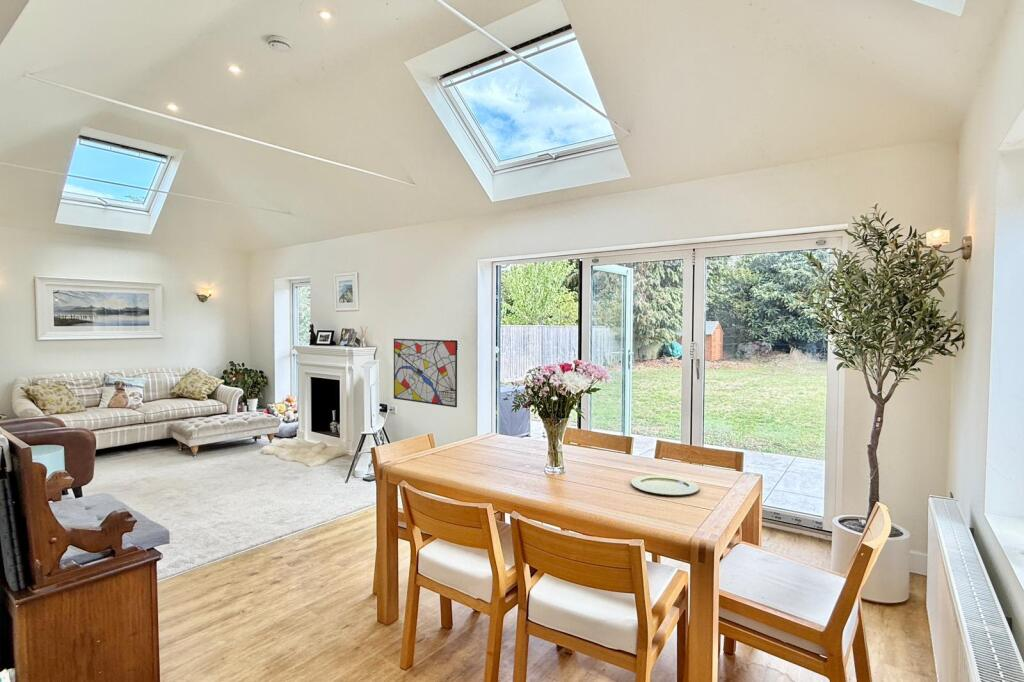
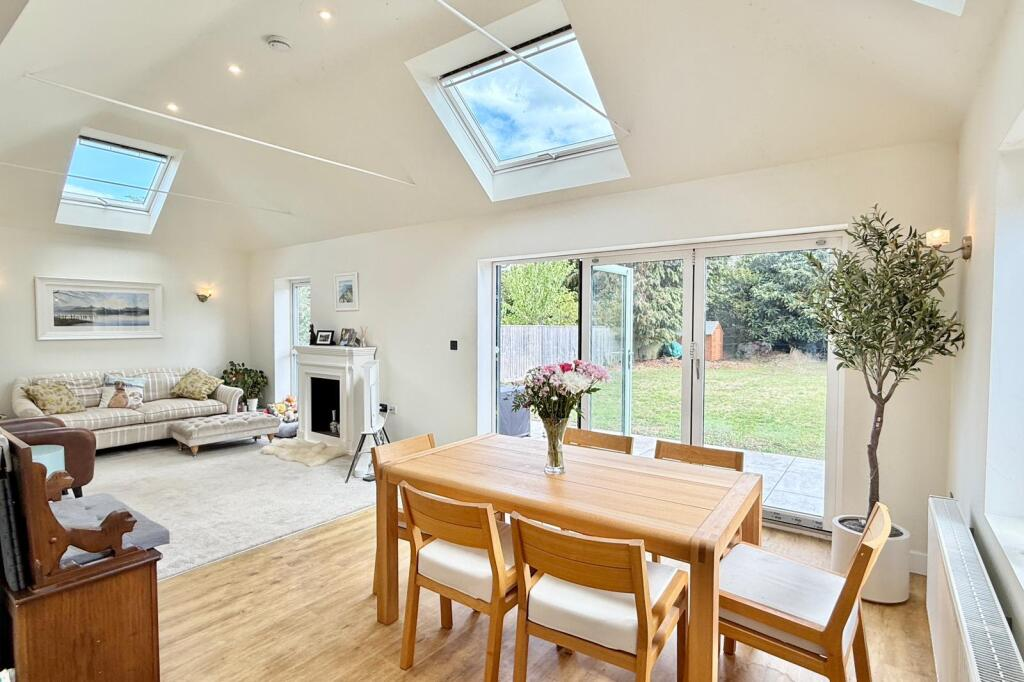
- wall art (423, 371)
- plate (664, 485)
